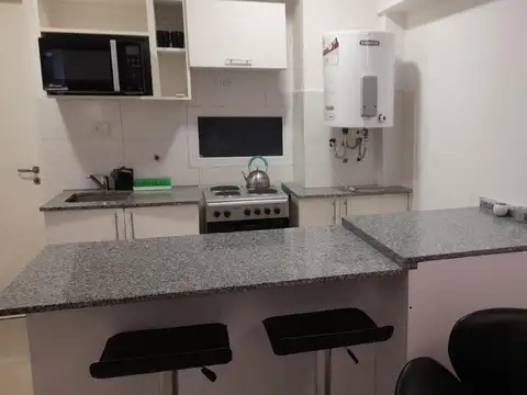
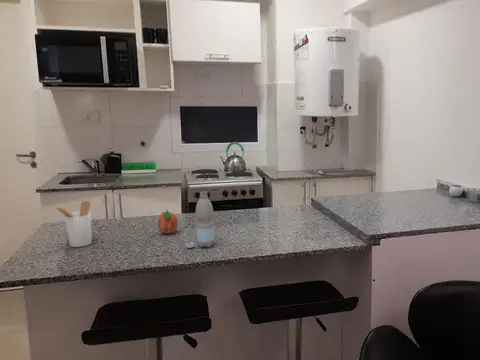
+ fruit (167, 221)
+ water bottle (199, 219)
+ utensil holder (73, 223)
